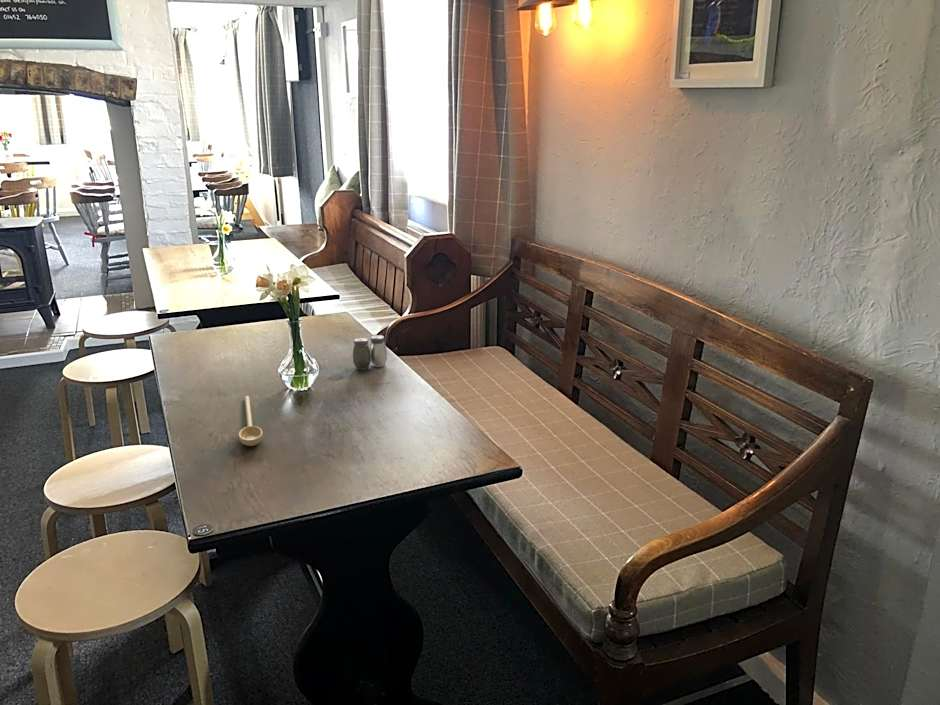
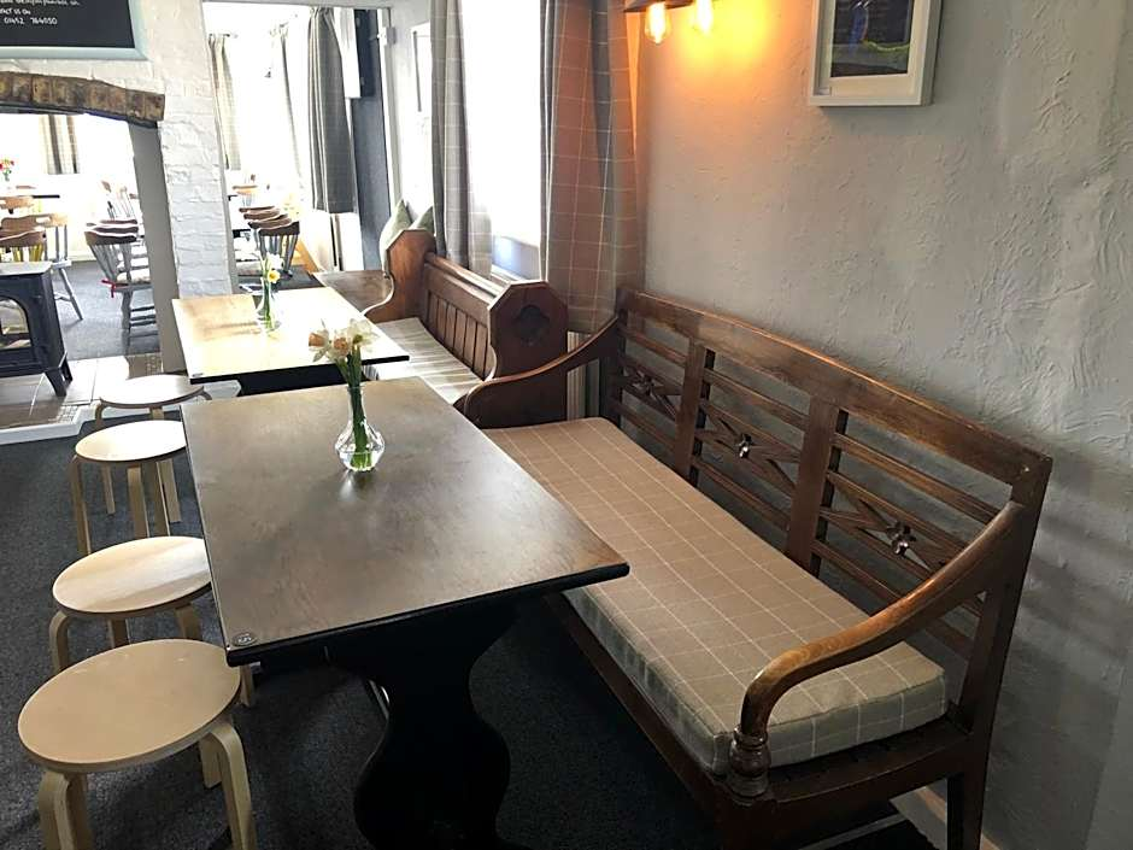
- salt and pepper shaker (369, 352)
- spoon (249, 418)
